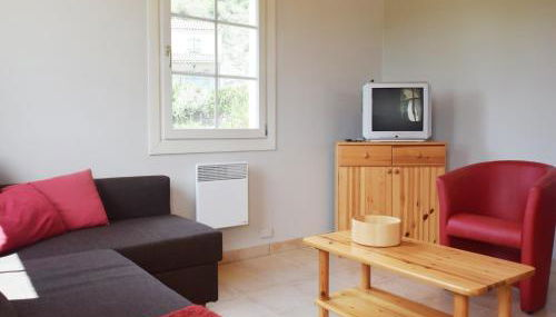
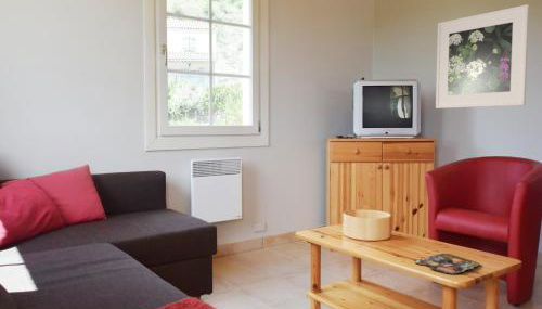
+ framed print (478, 61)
+ magazine (447, 261)
